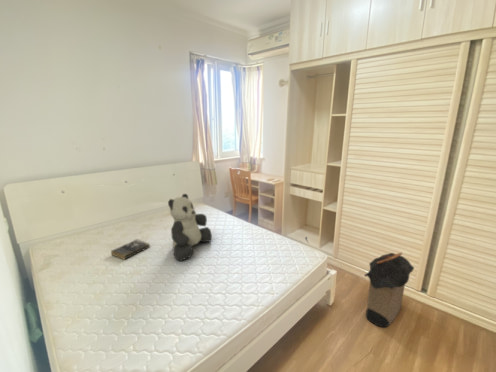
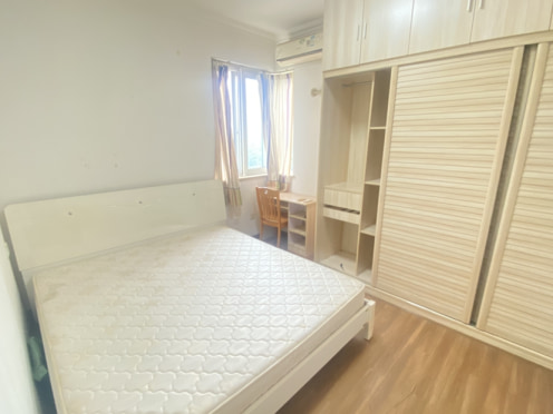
- laundry hamper (387, 279)
- book (131, 248)
- teddy bear (188, 222)
